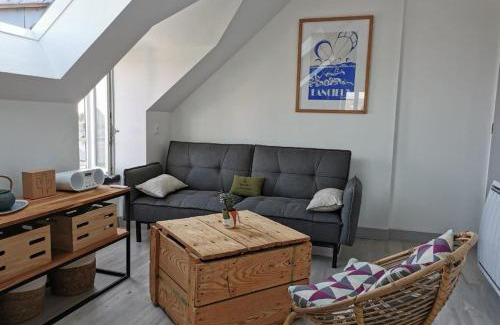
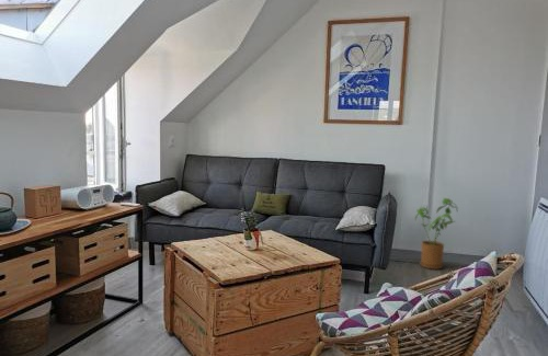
+ house plant (436, 233)
